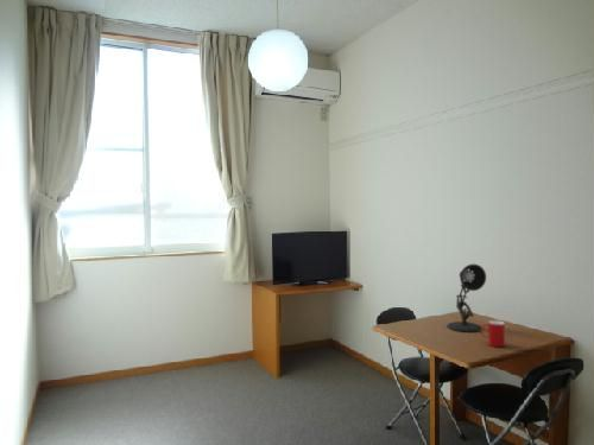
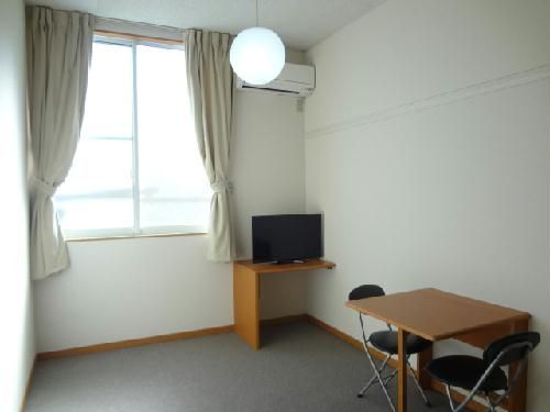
- desk lamp (465, 294)
- cup (493, 332)
